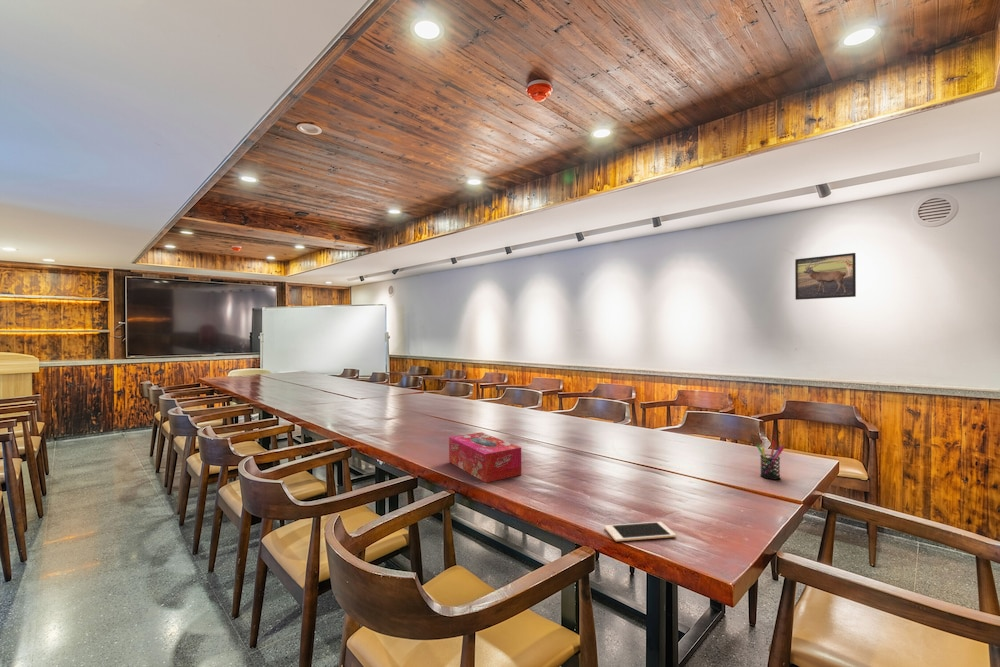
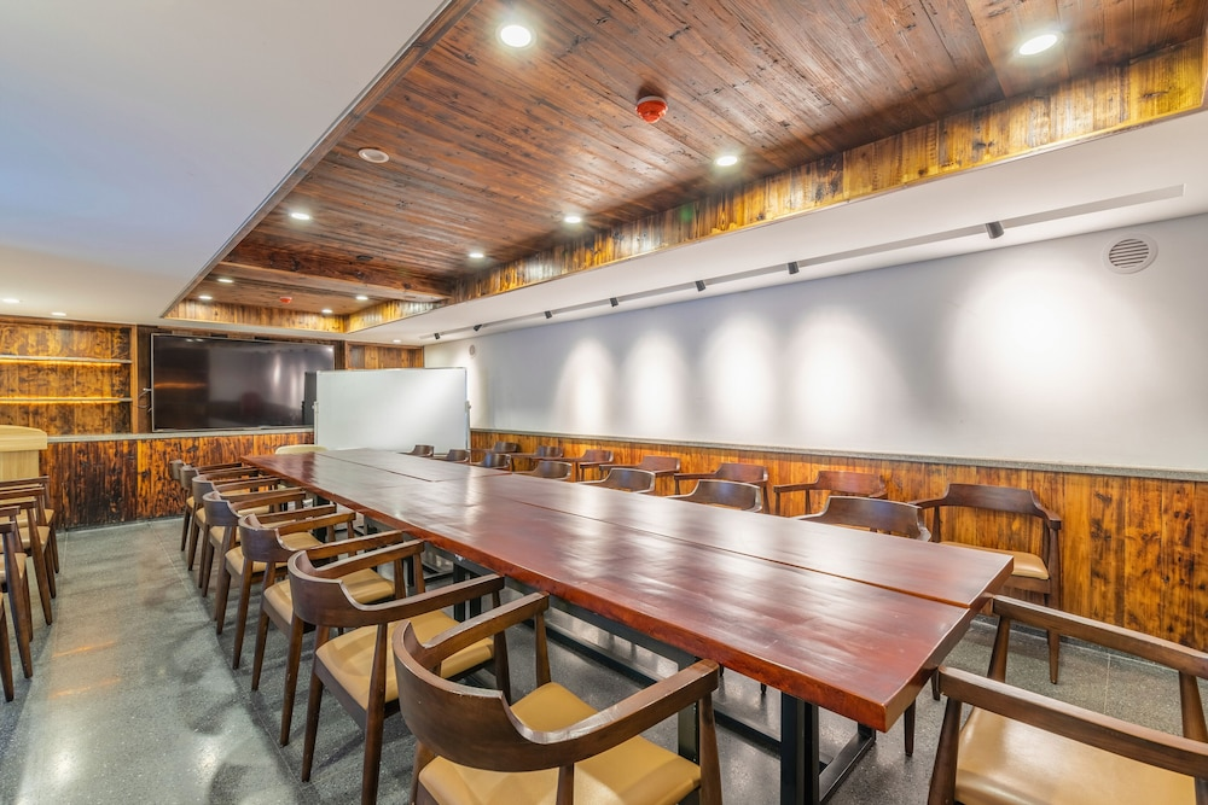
- pen holder (768, 458)
- tissue box (483, 455)
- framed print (824, 277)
- cell phone (639, 531)
